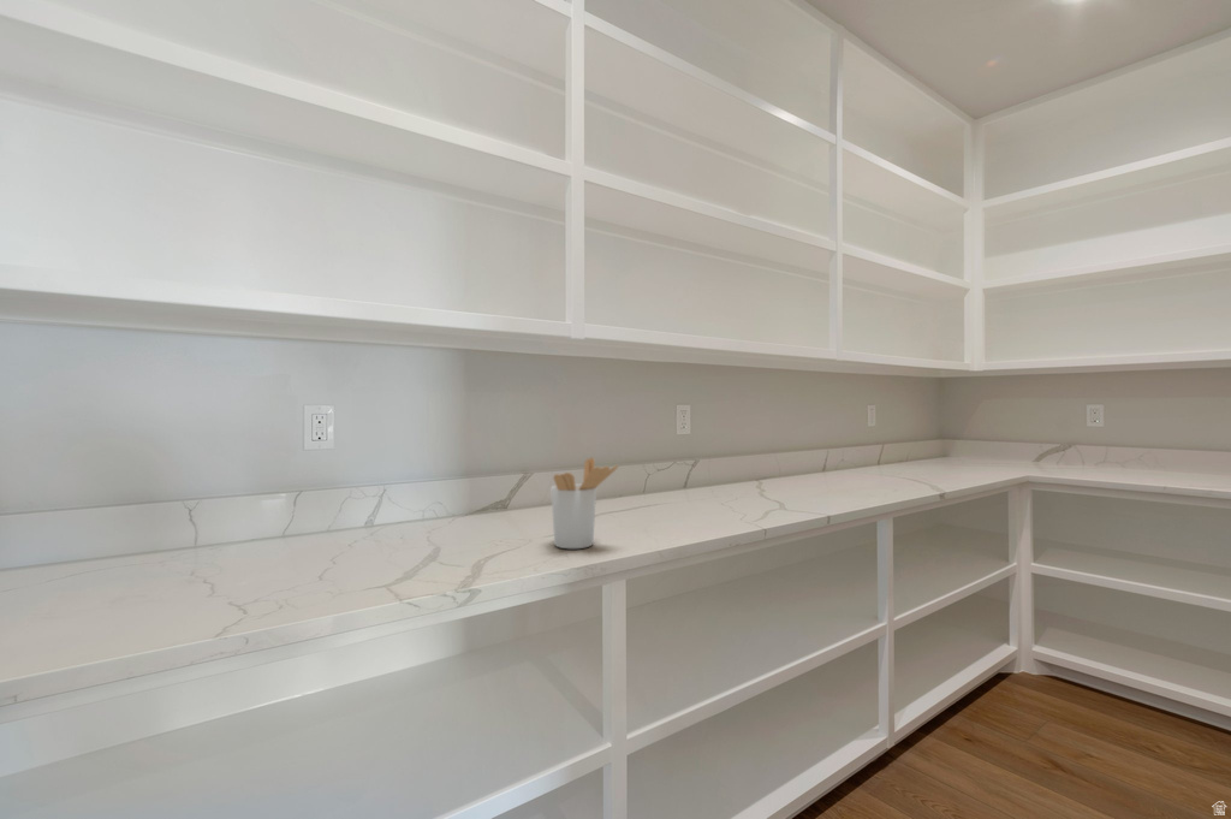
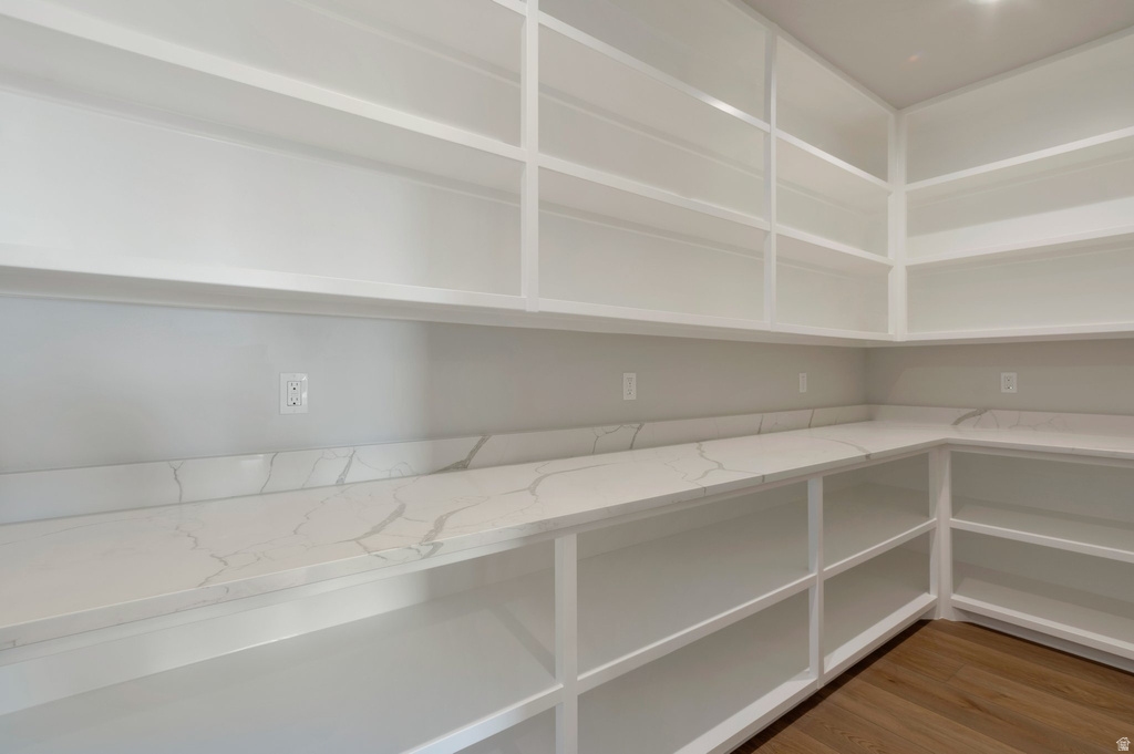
- utensil holder (583, 503)
